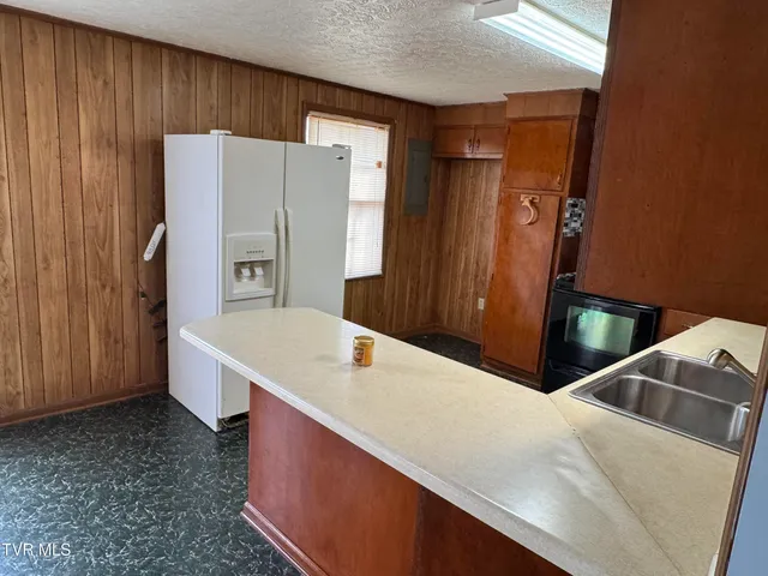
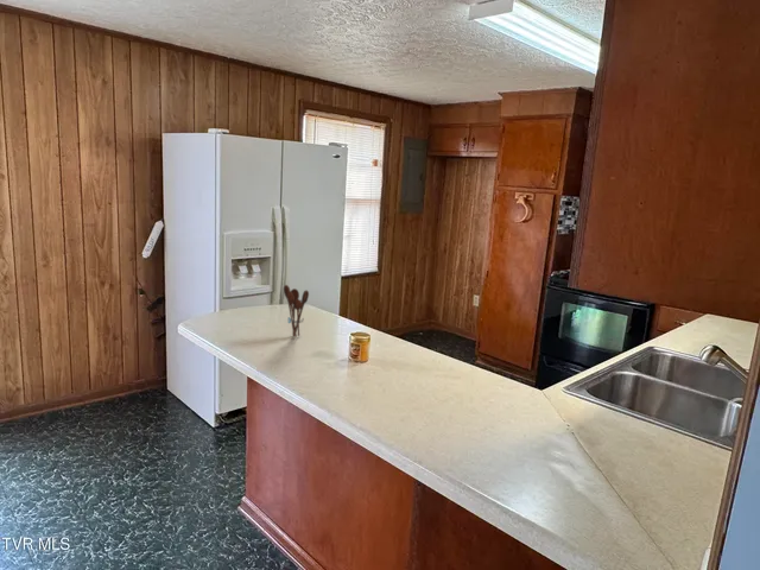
+ utensil holder (293, 310)
